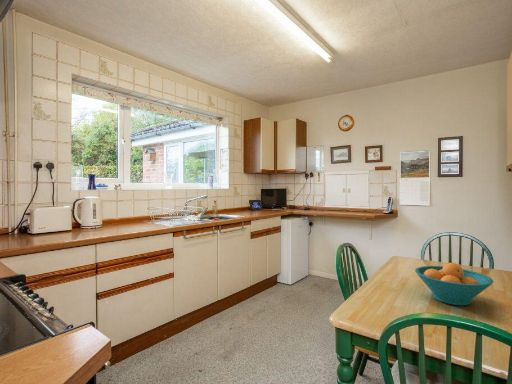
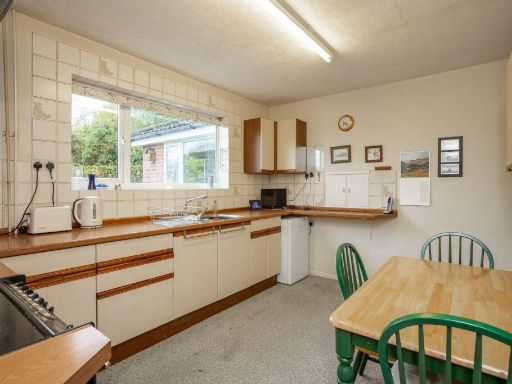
- fruit bowl (451, 281)
